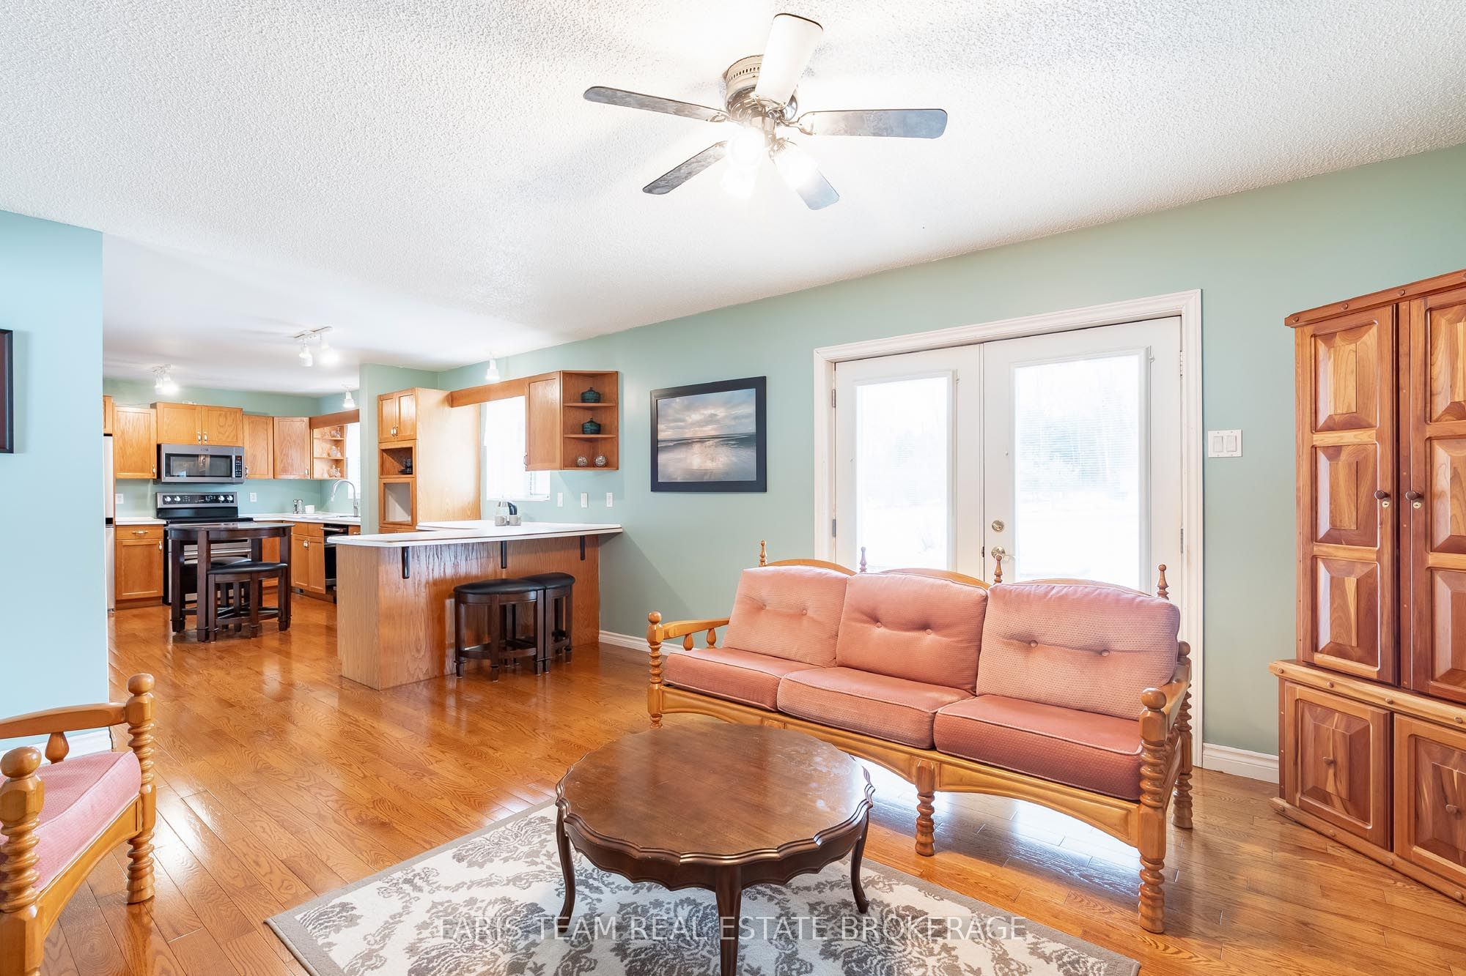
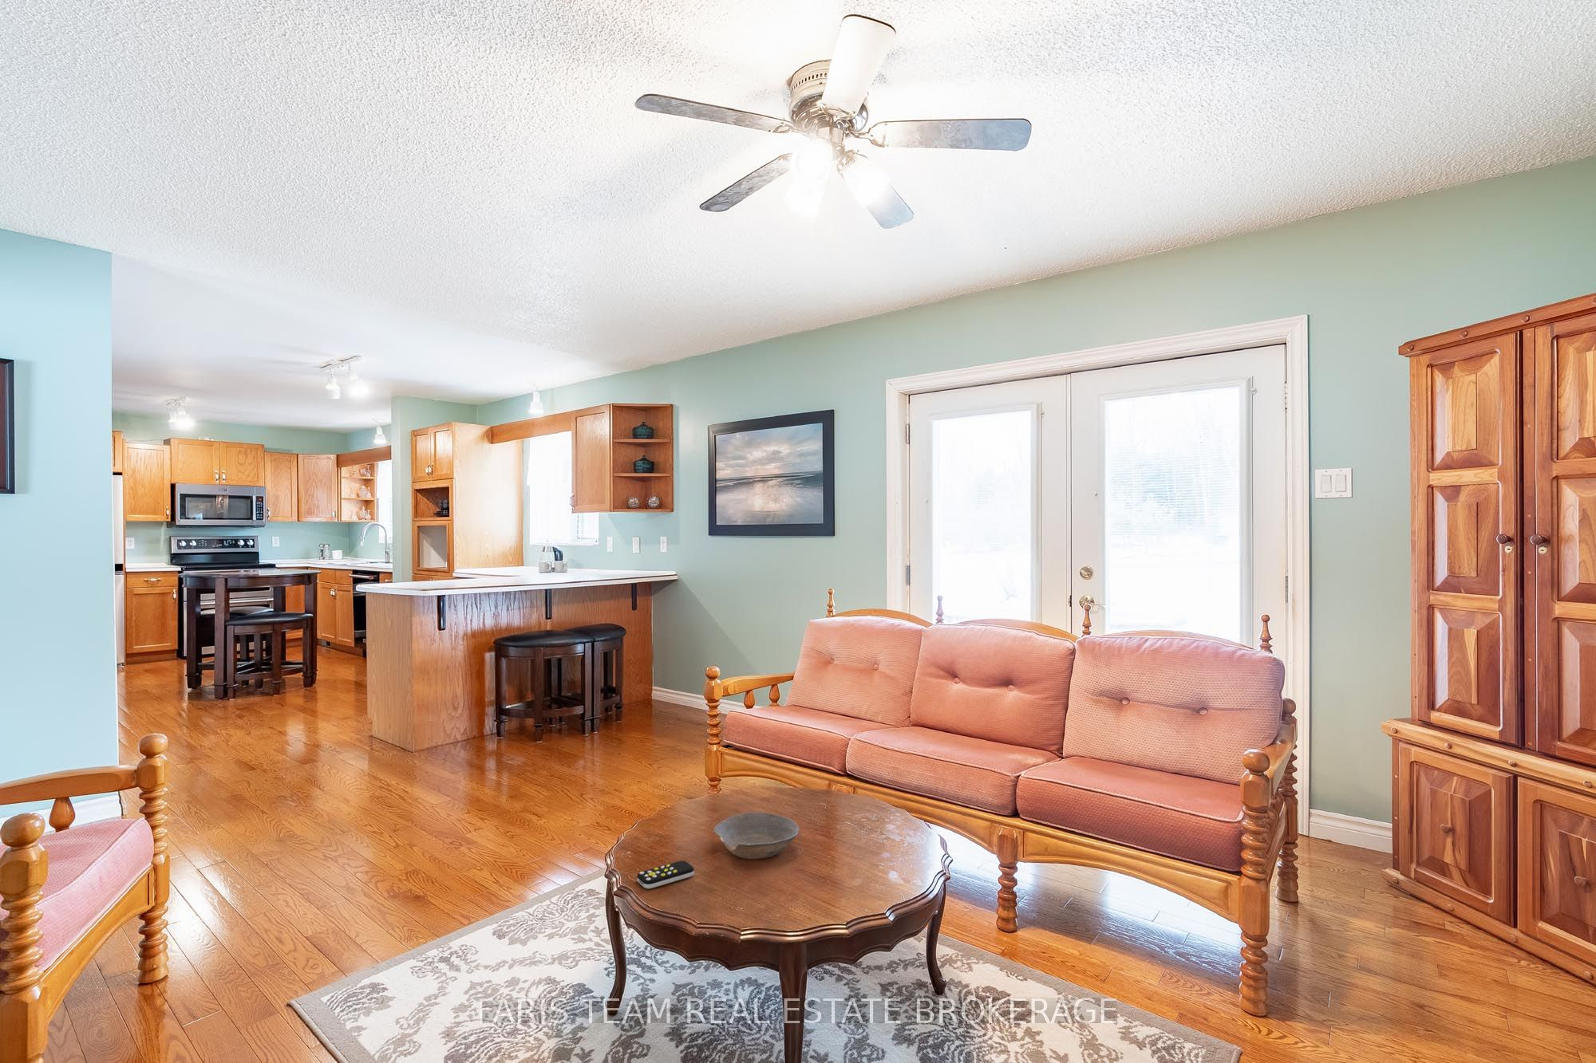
+ bowl (758, 836)
+ remote control (666, 874)
